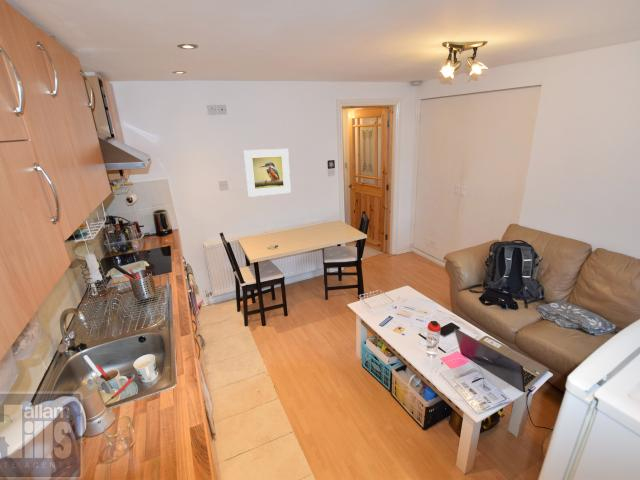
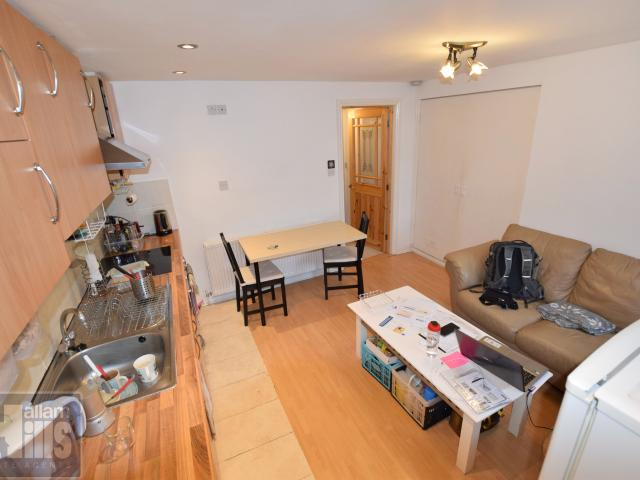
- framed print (268, 172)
